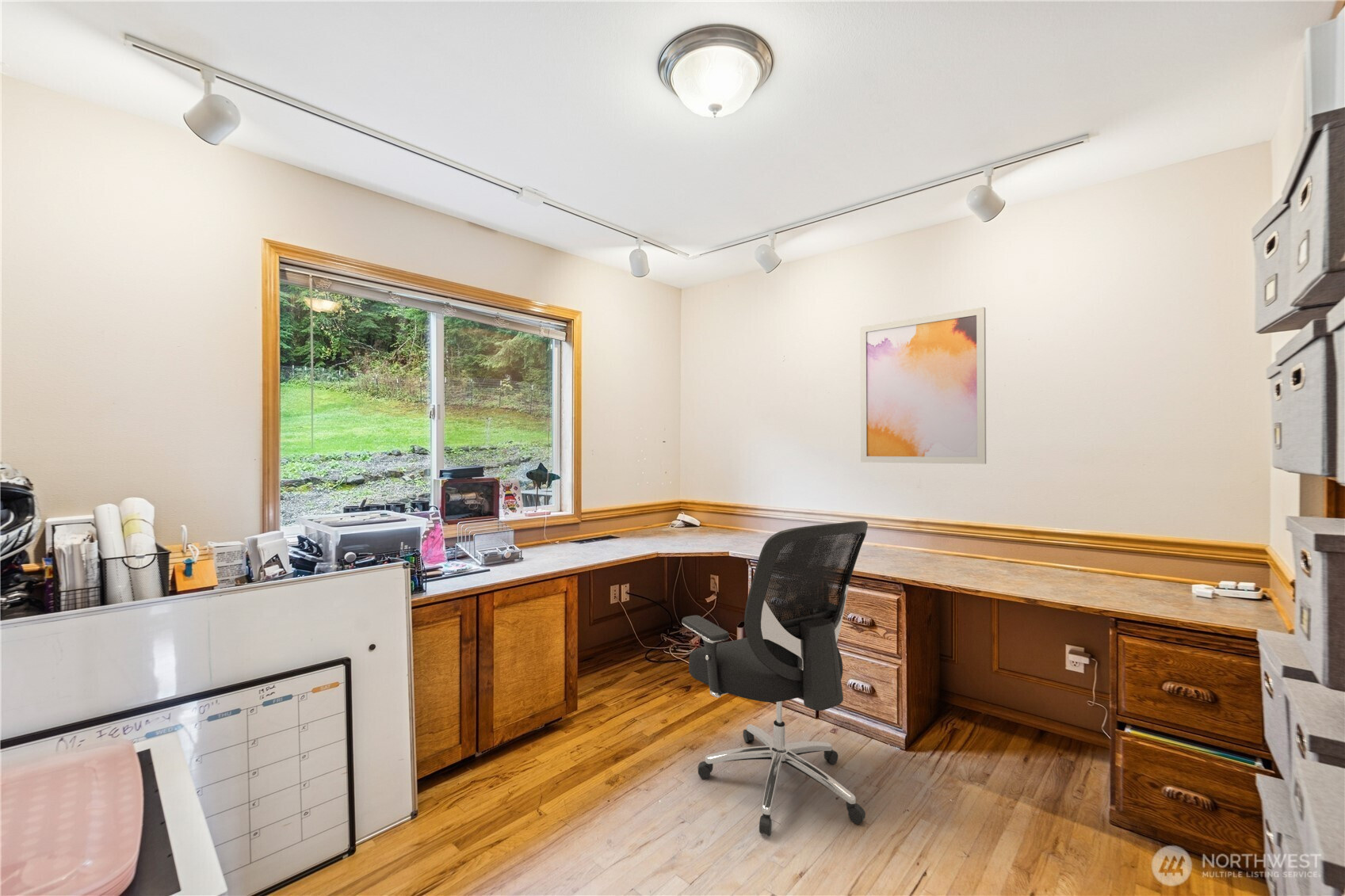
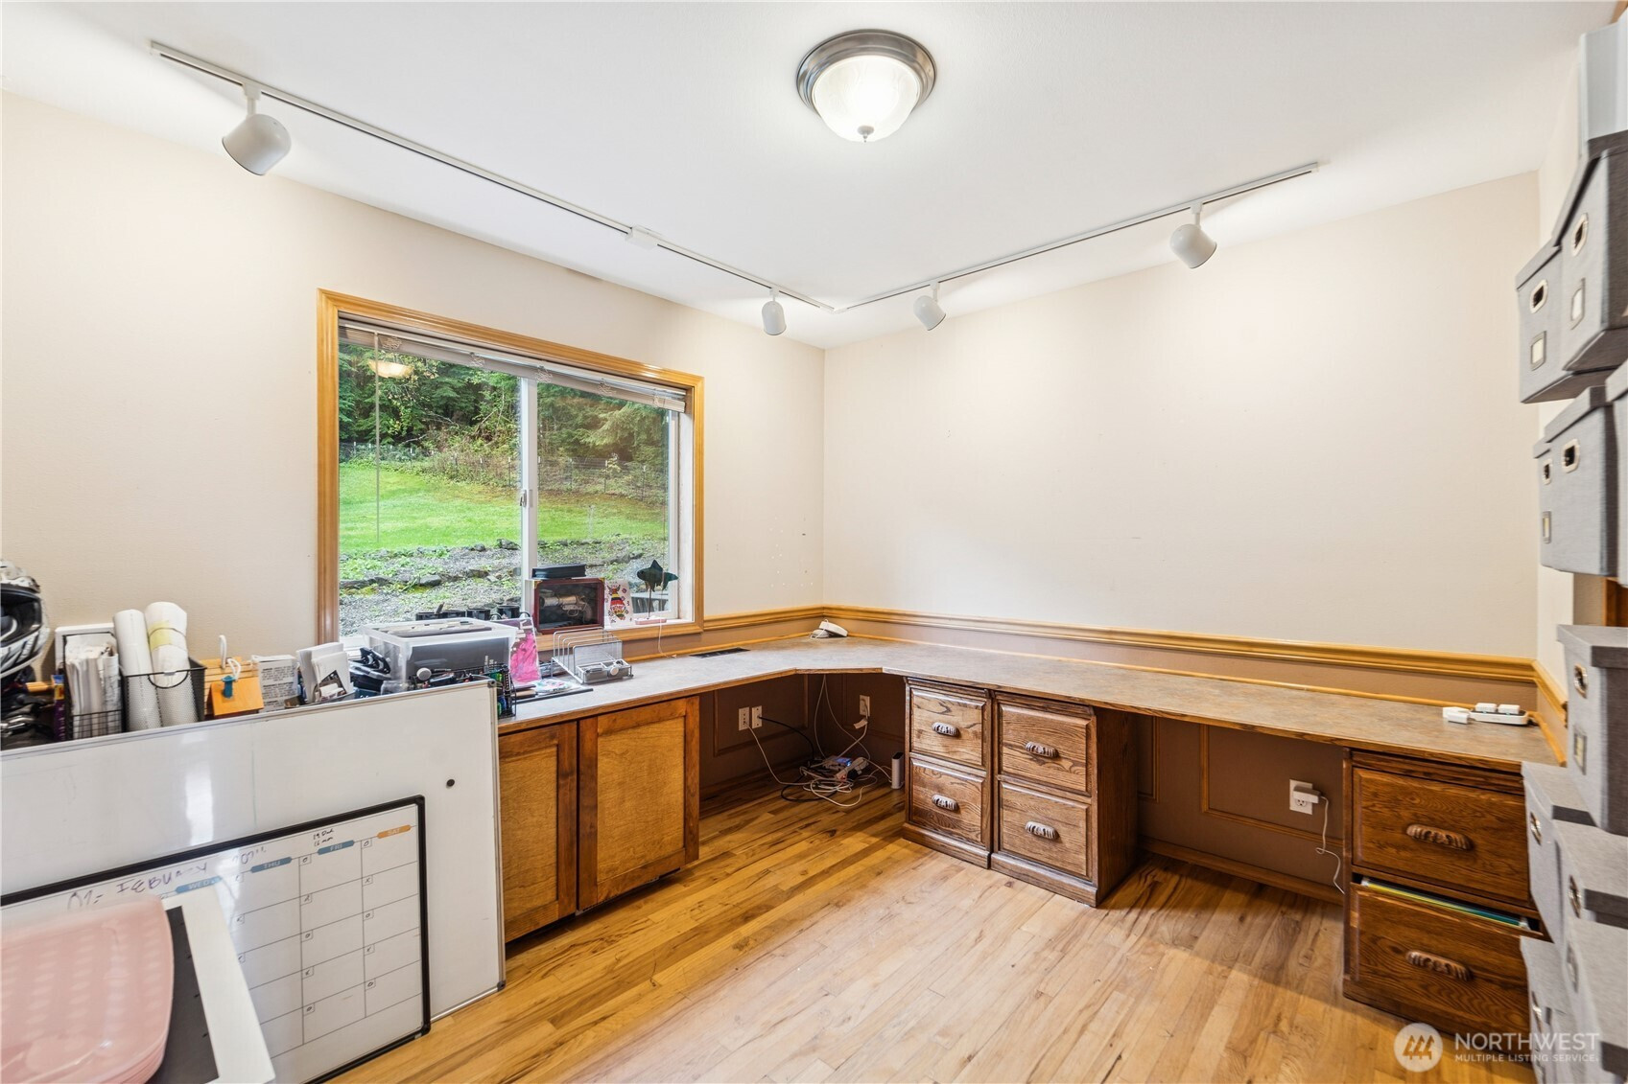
- chair (778, 648)
- wall art (919, 390)
